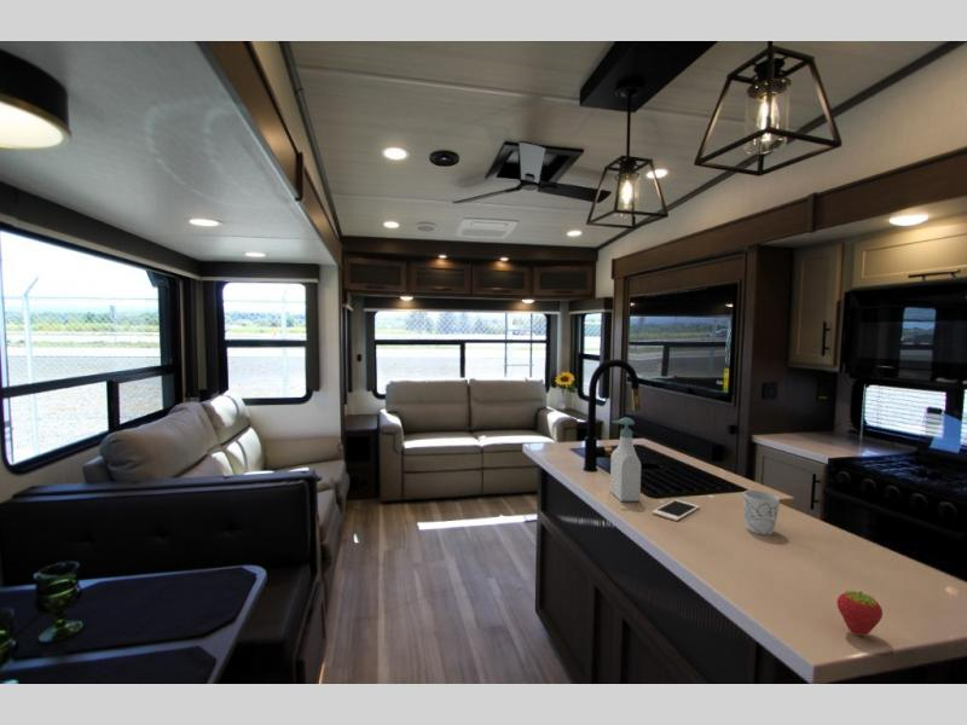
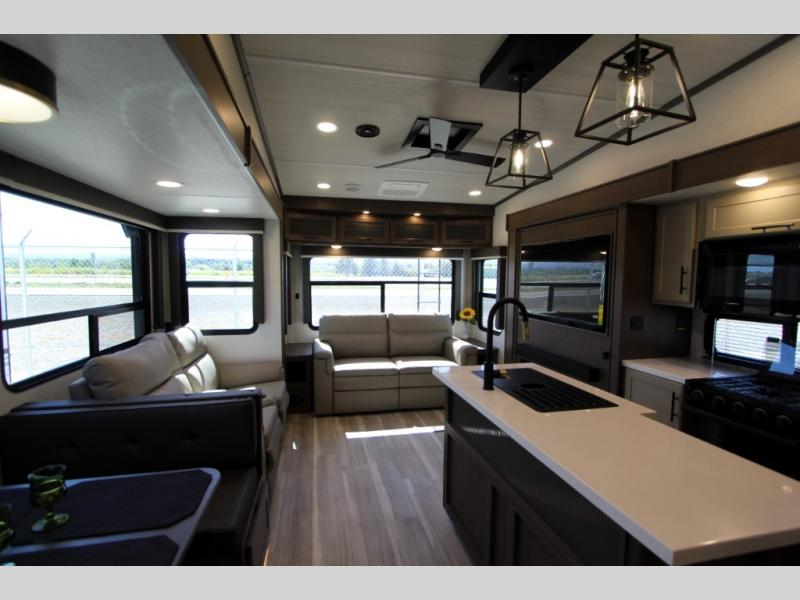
- soap bottle (623, 457)
- mug (758, 510)
- cell phone (676, 509)
- fruit (858, 613)
